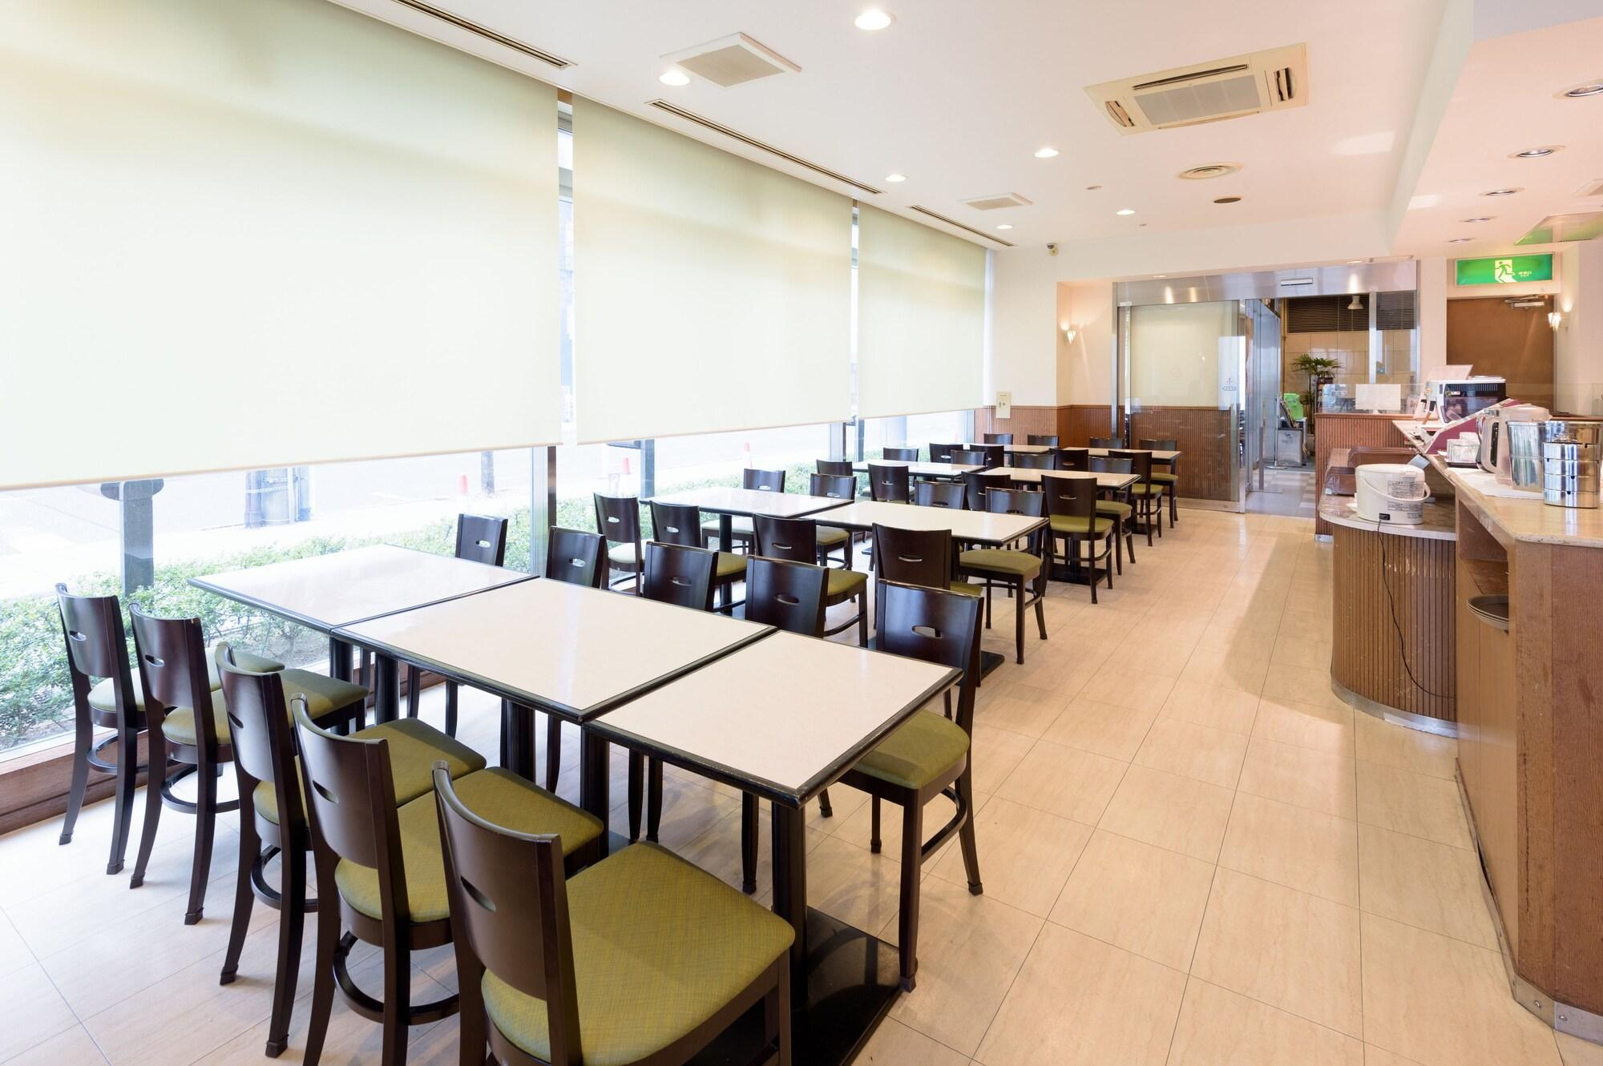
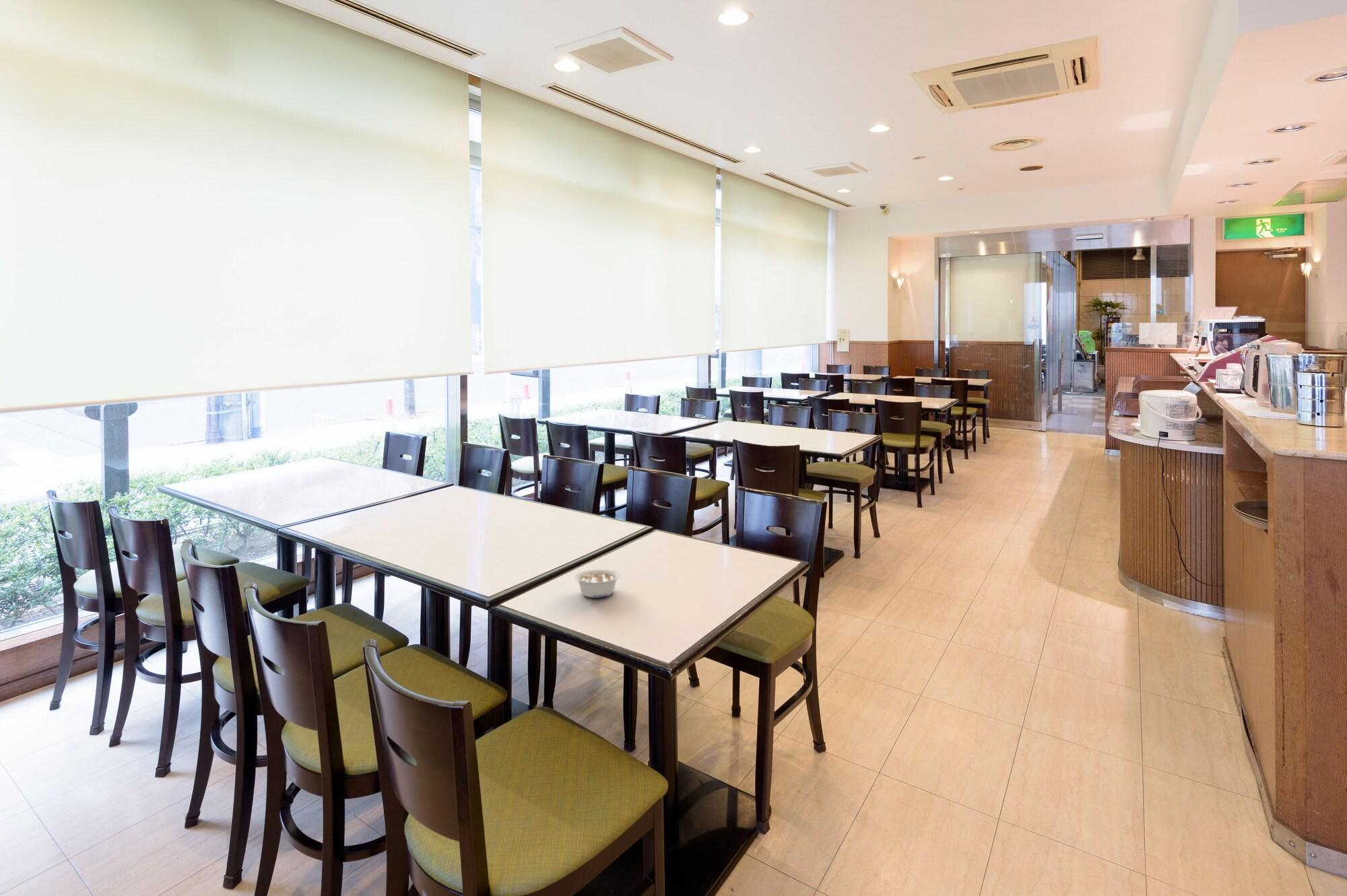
+ legume (597, 583)
